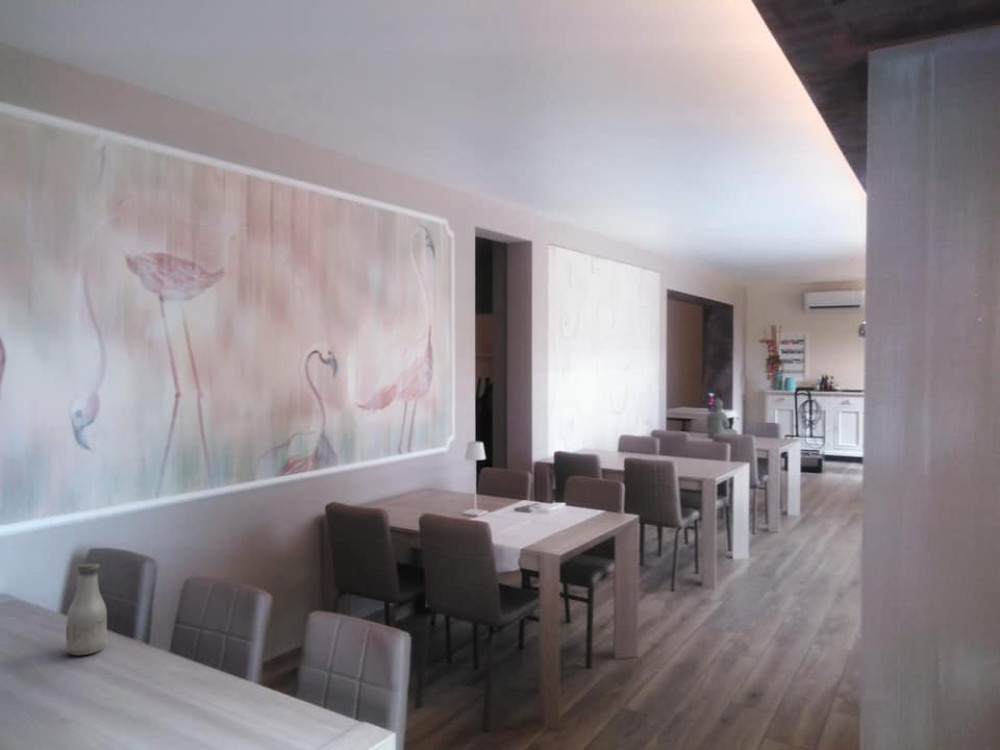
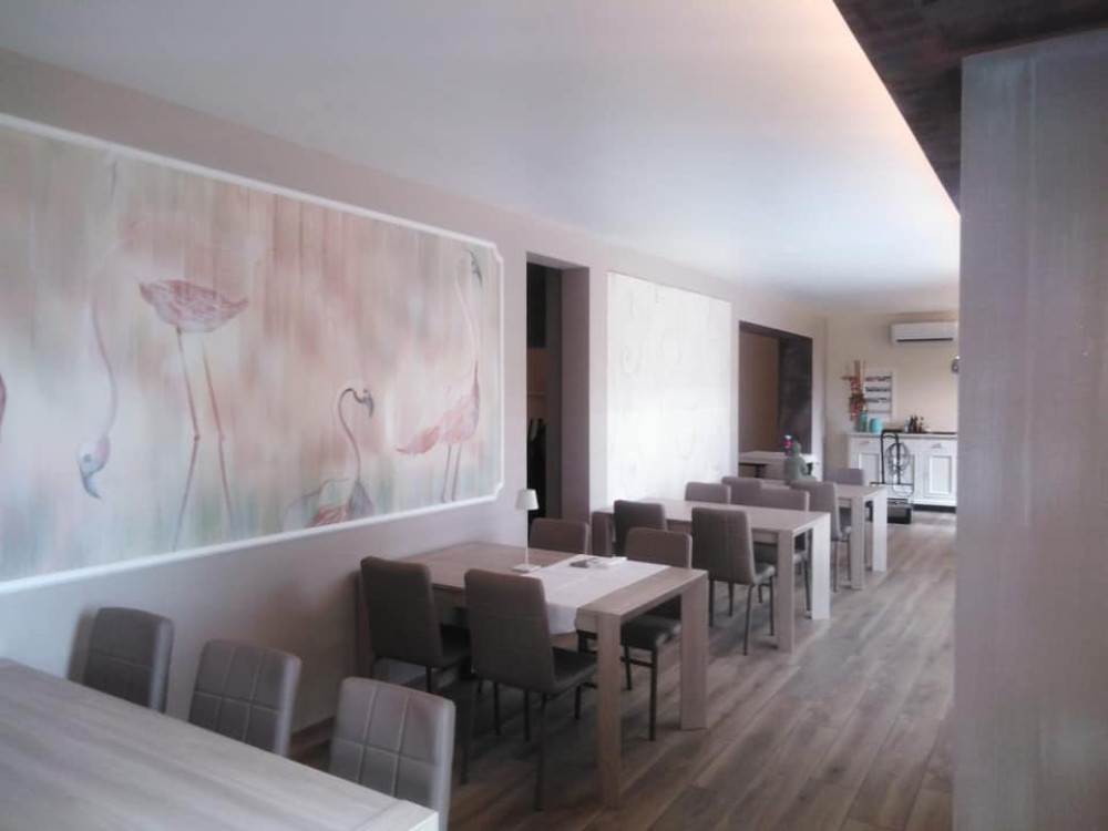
- bottle (87, 607)
